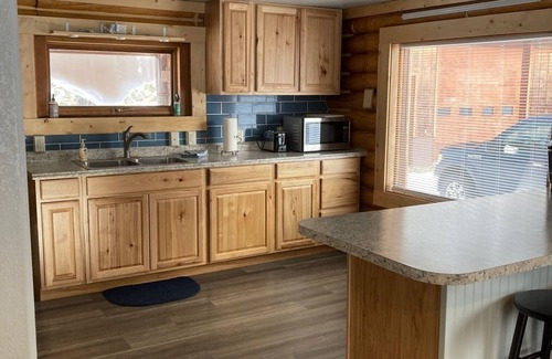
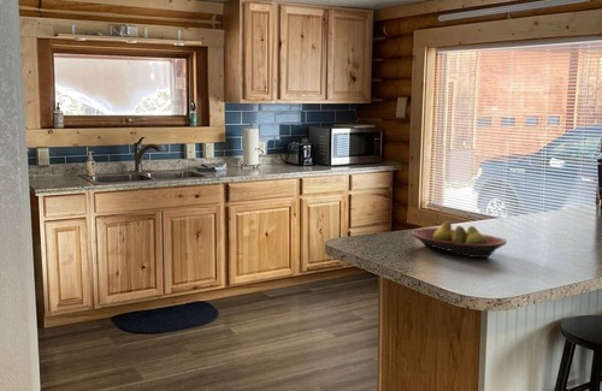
+ fruit bowl (456, 237)
